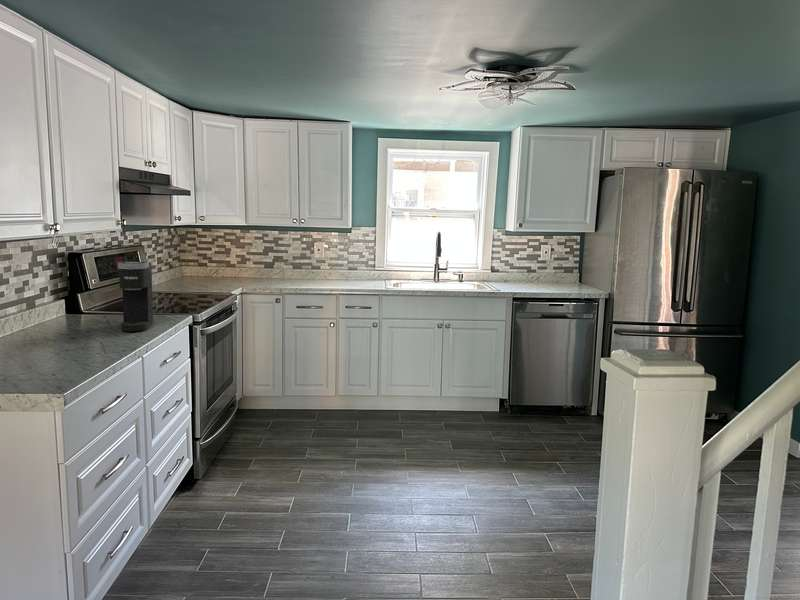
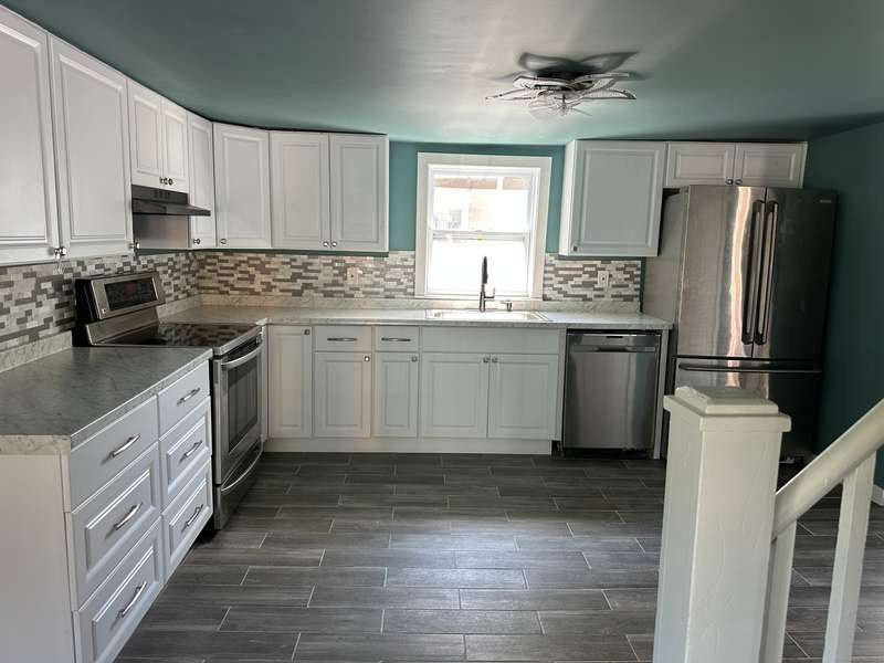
- coffee maker (136, 294)
